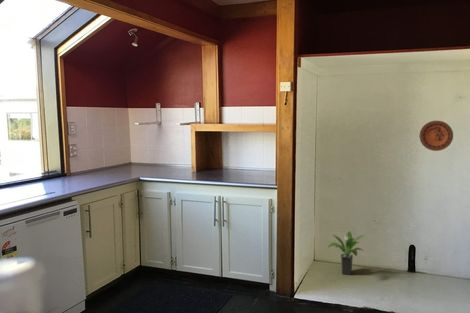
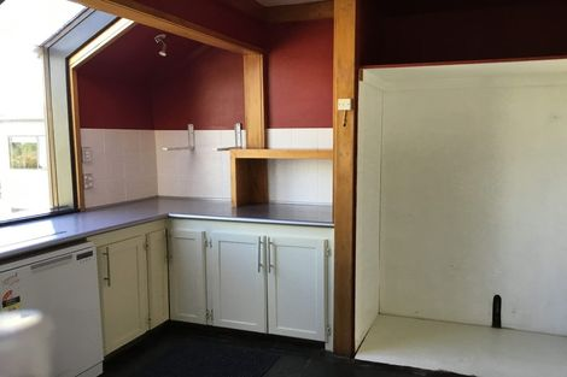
- potted plant (347, 253)
- decorative plate (436, 135)
